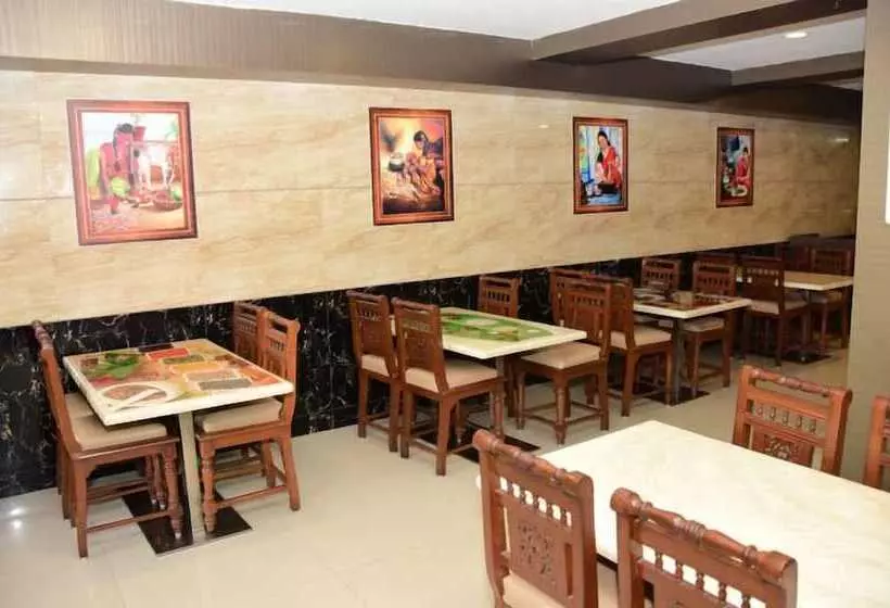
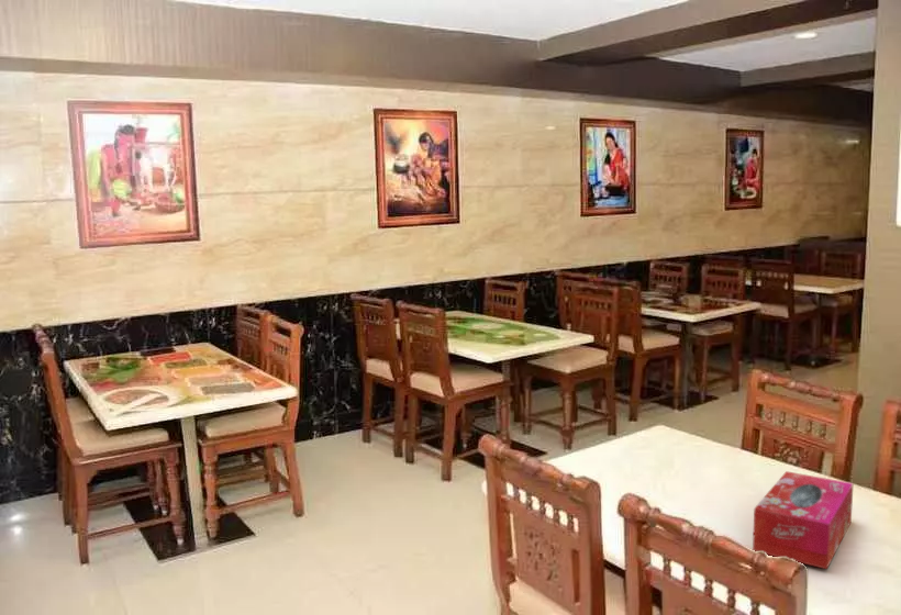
+ tissue box (804, 515)
